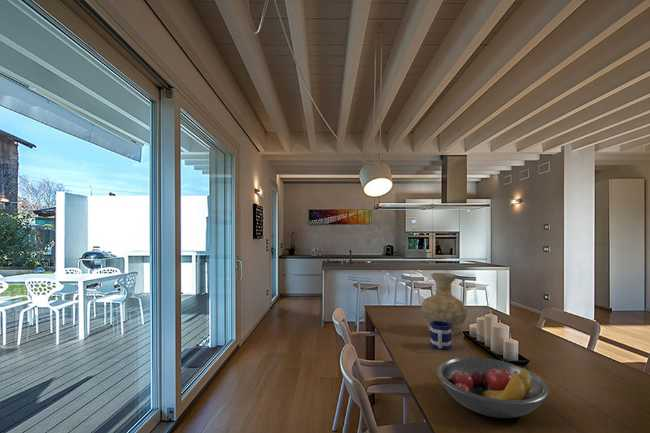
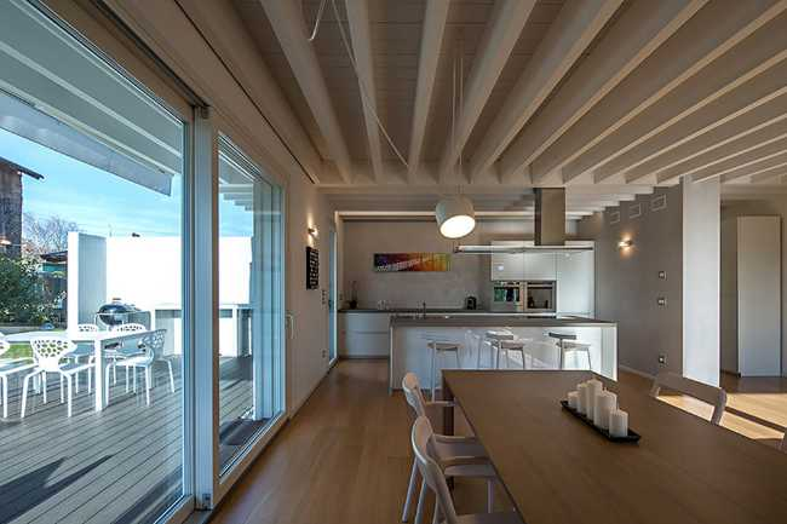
- mug (440, 336)
- vase (443, 303)
- fruit bowl (489, 386)
